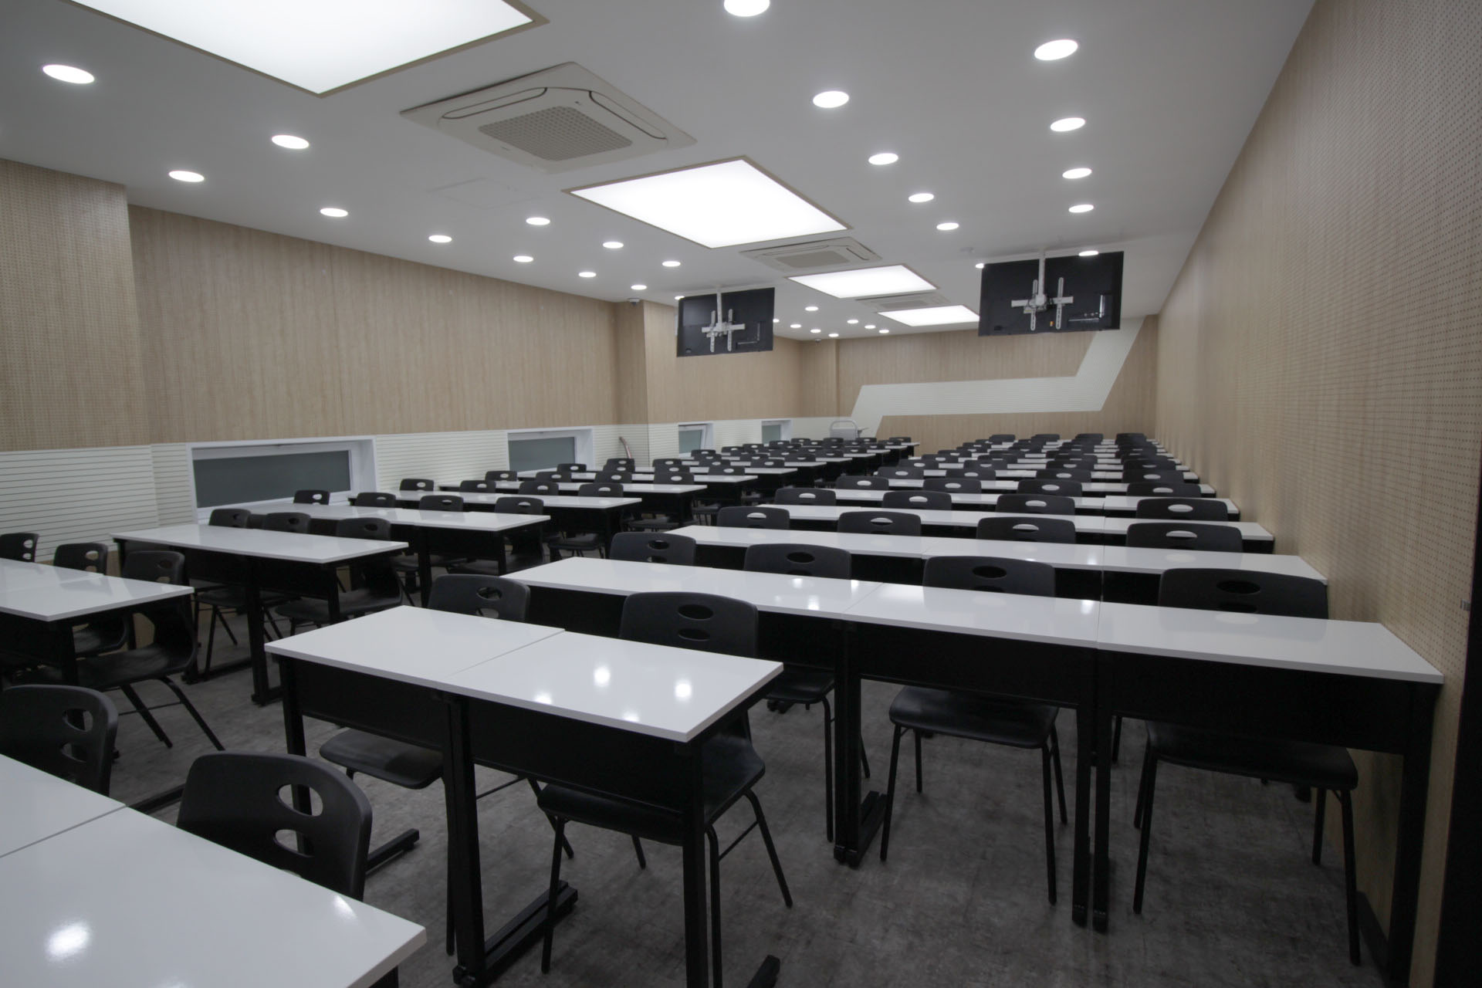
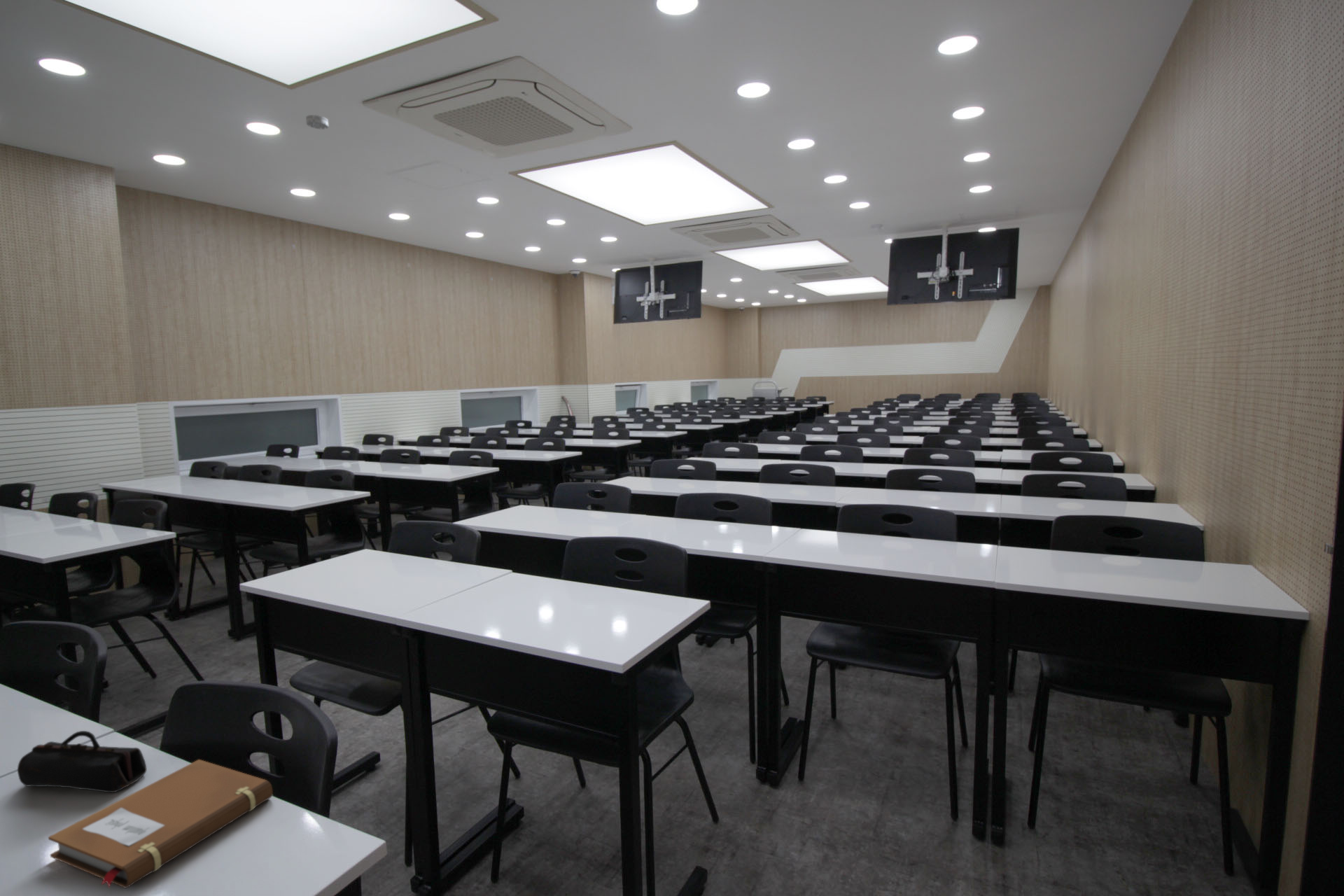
+ notebook (164, 819)
+ smoke detector (317, 121)
+ pencil case (80, 757)
